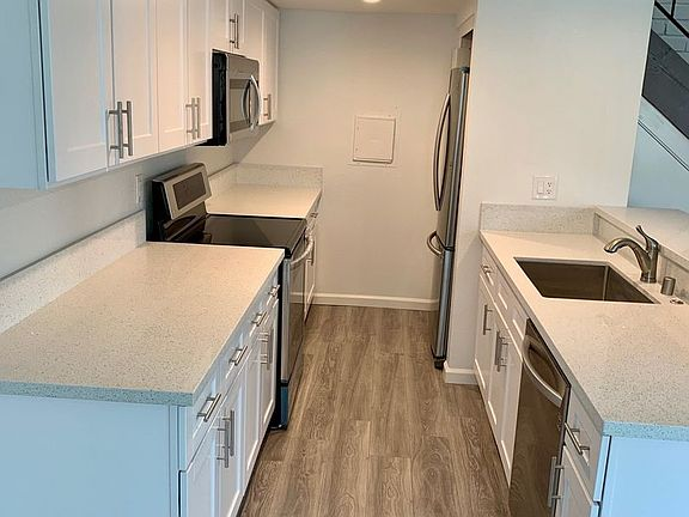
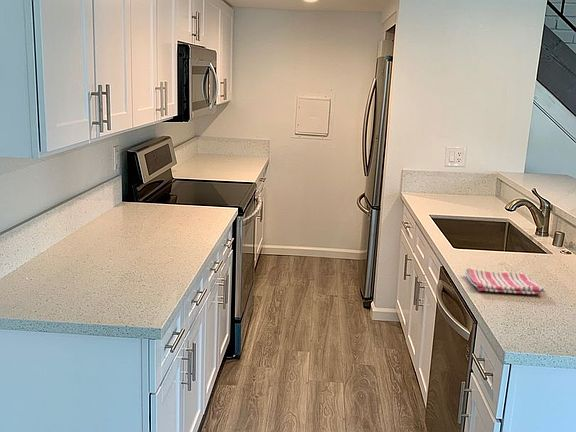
+ dish towel (504, 281)
